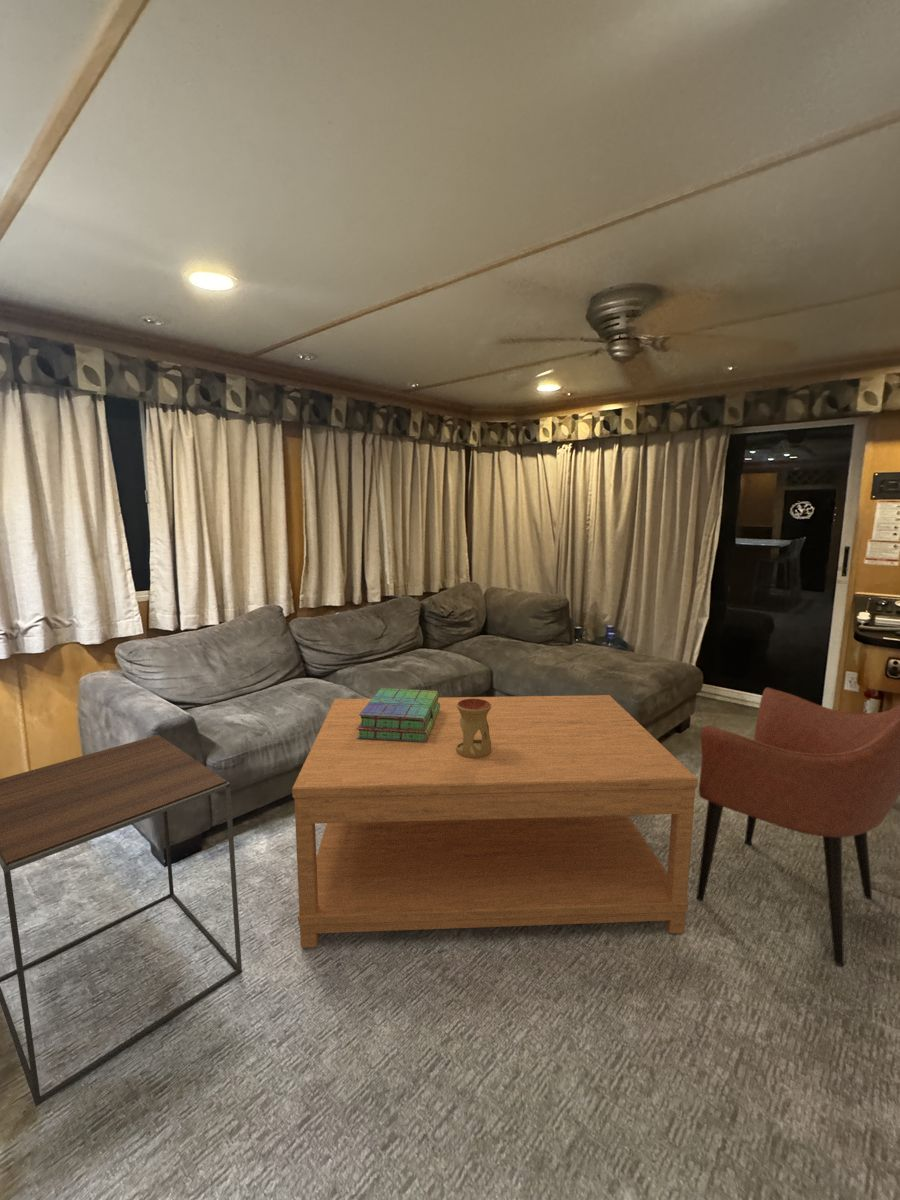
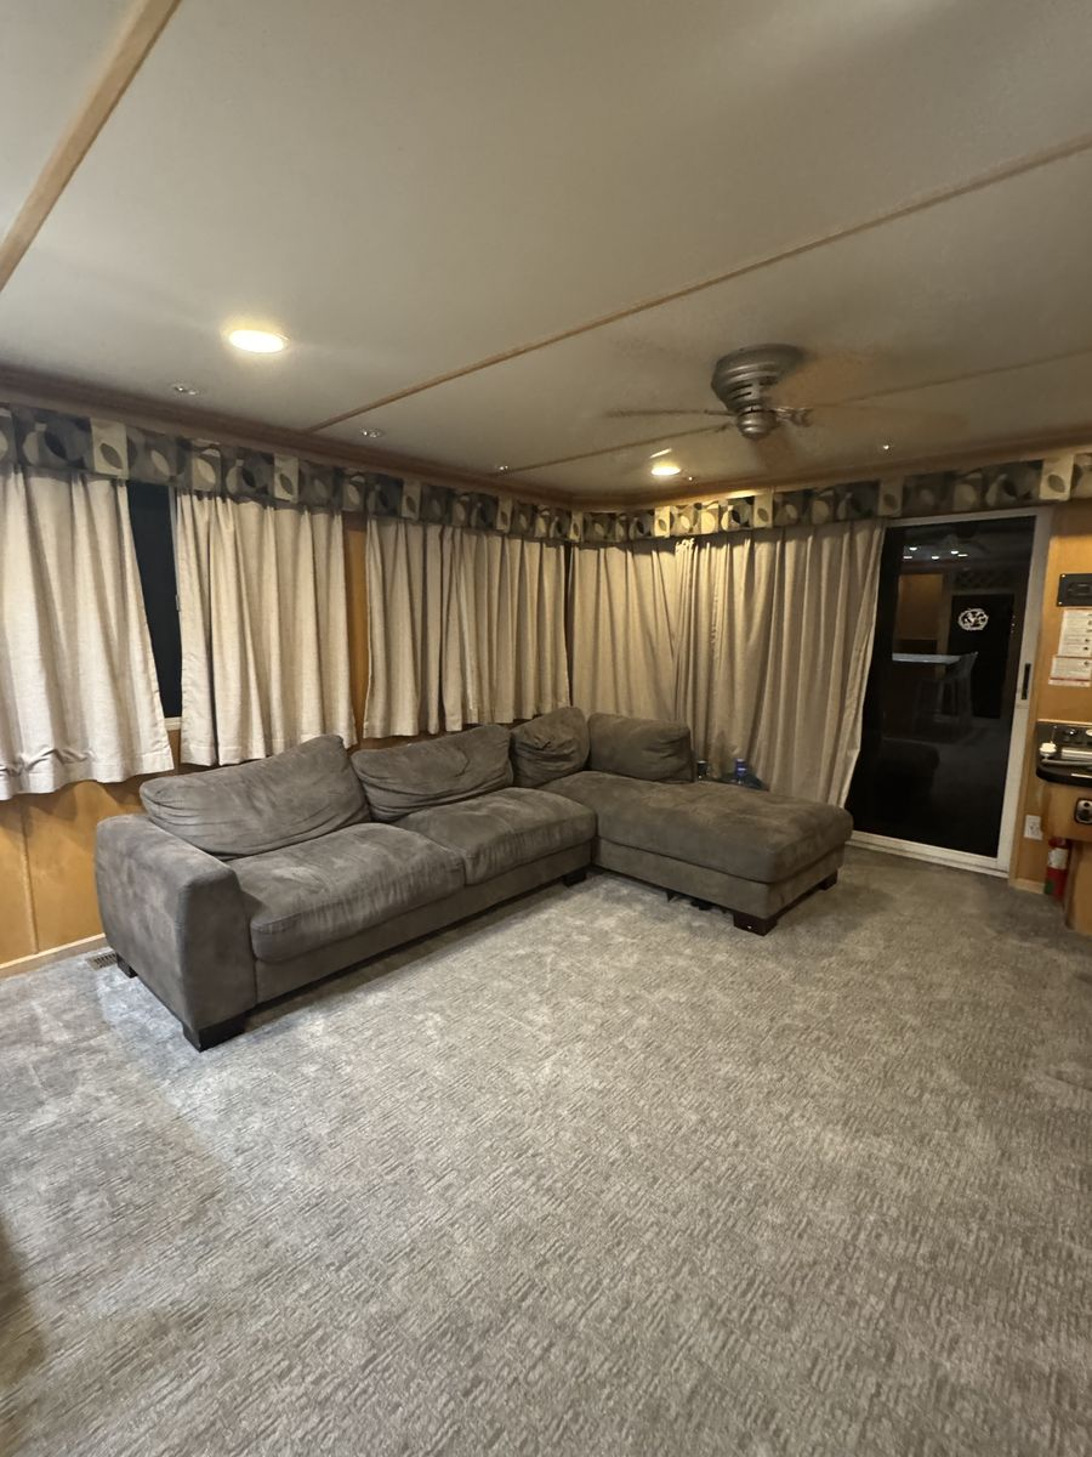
- oil burner (473, 727)
- coffee table (483, 798)
- side table (126, 915)
- stack of books (401, 712)
- armchair (812, 797)
